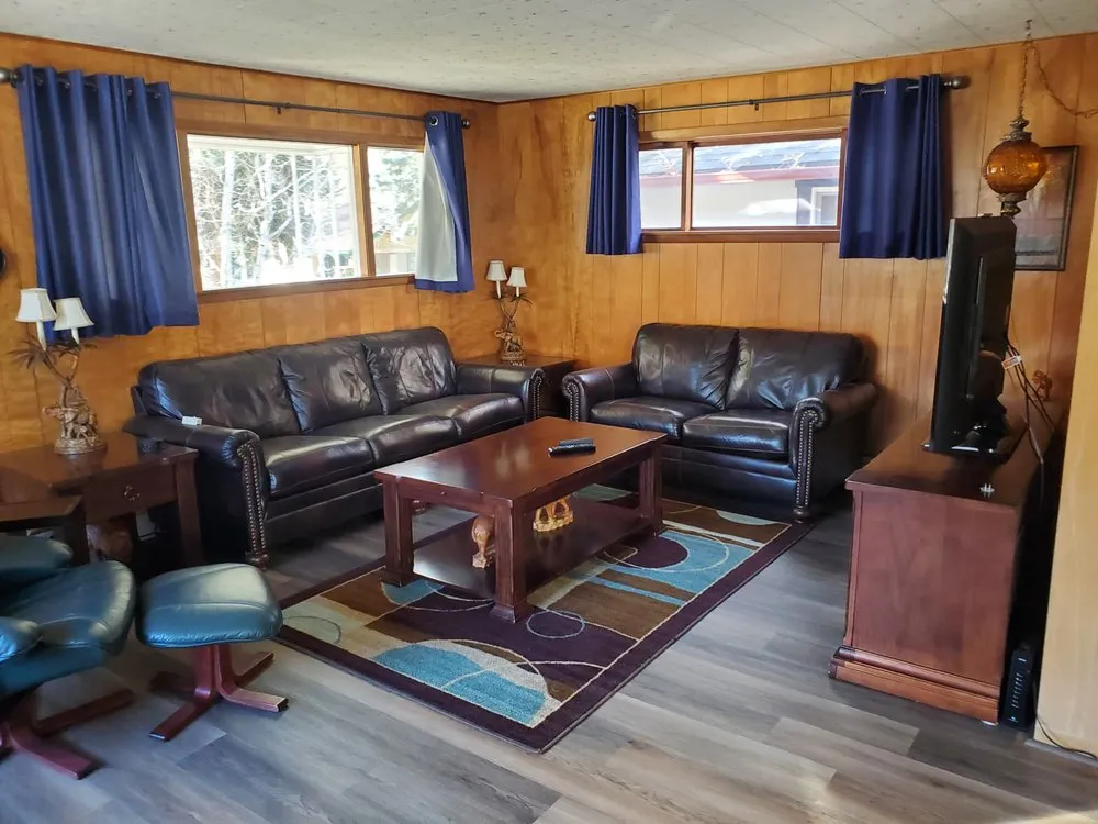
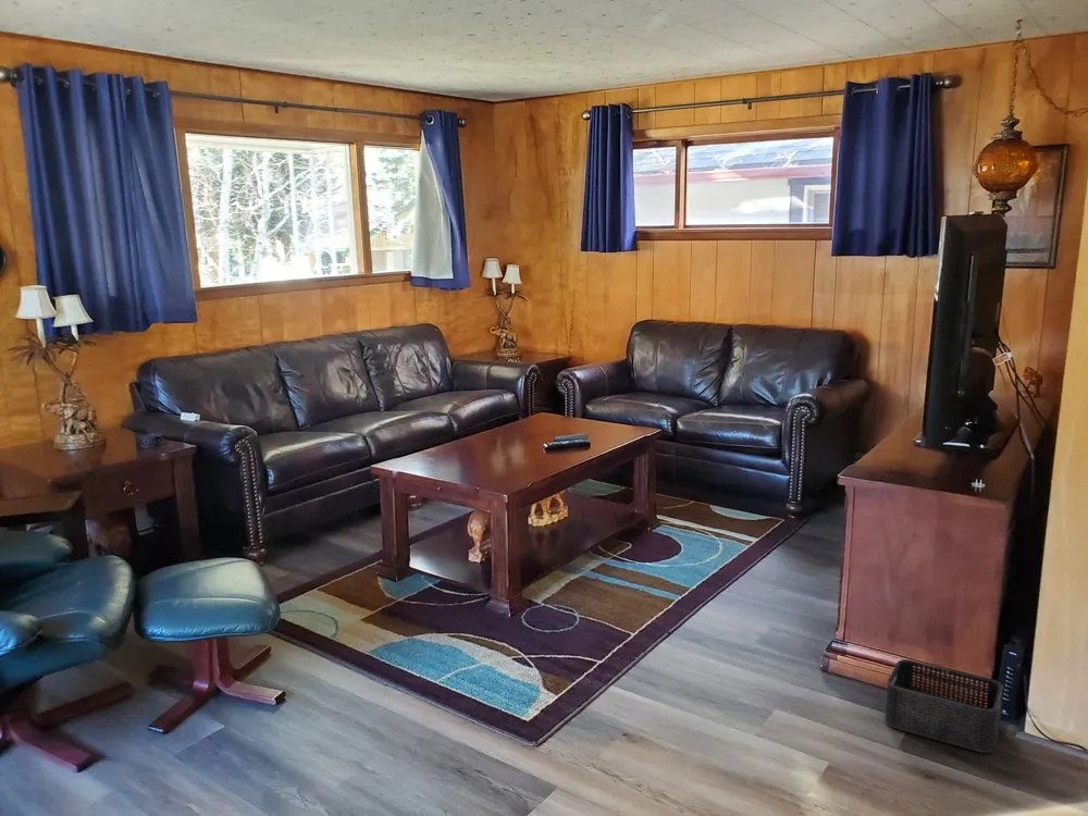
+ storage bin (943, 704)
